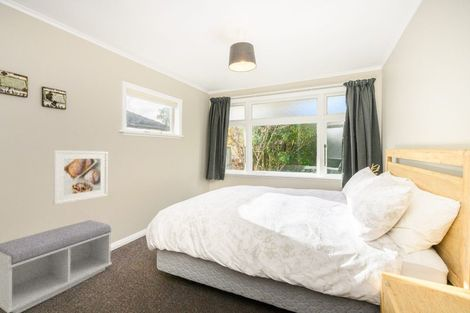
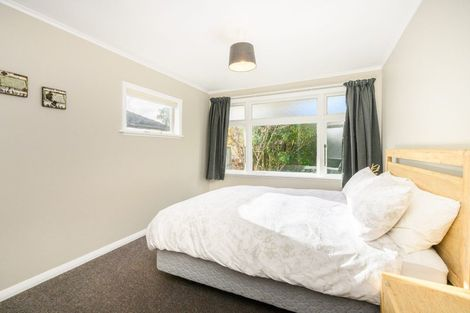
- bench (58, 258)
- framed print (83, 175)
